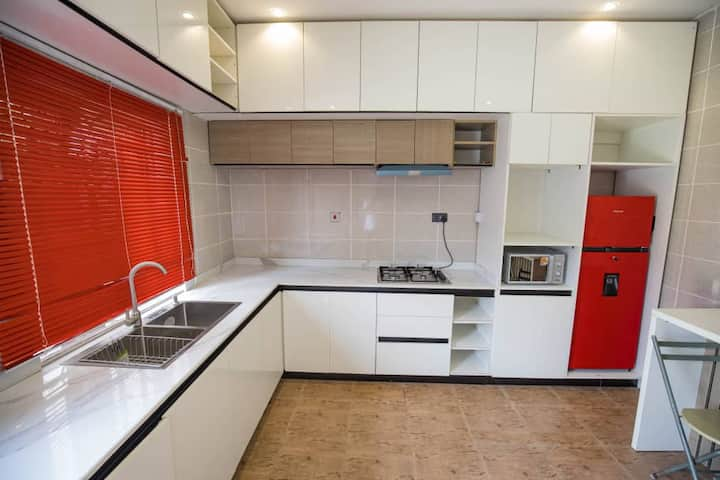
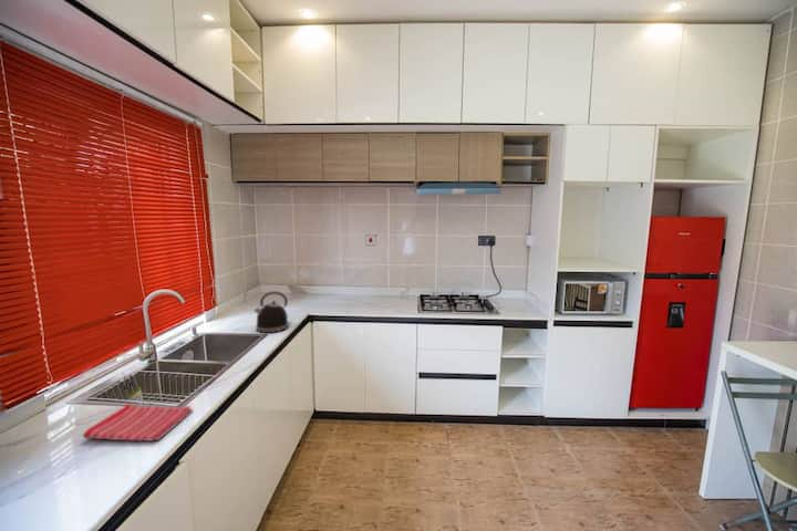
+ dish towel (141, 420)
+ kettle (271, 310)
